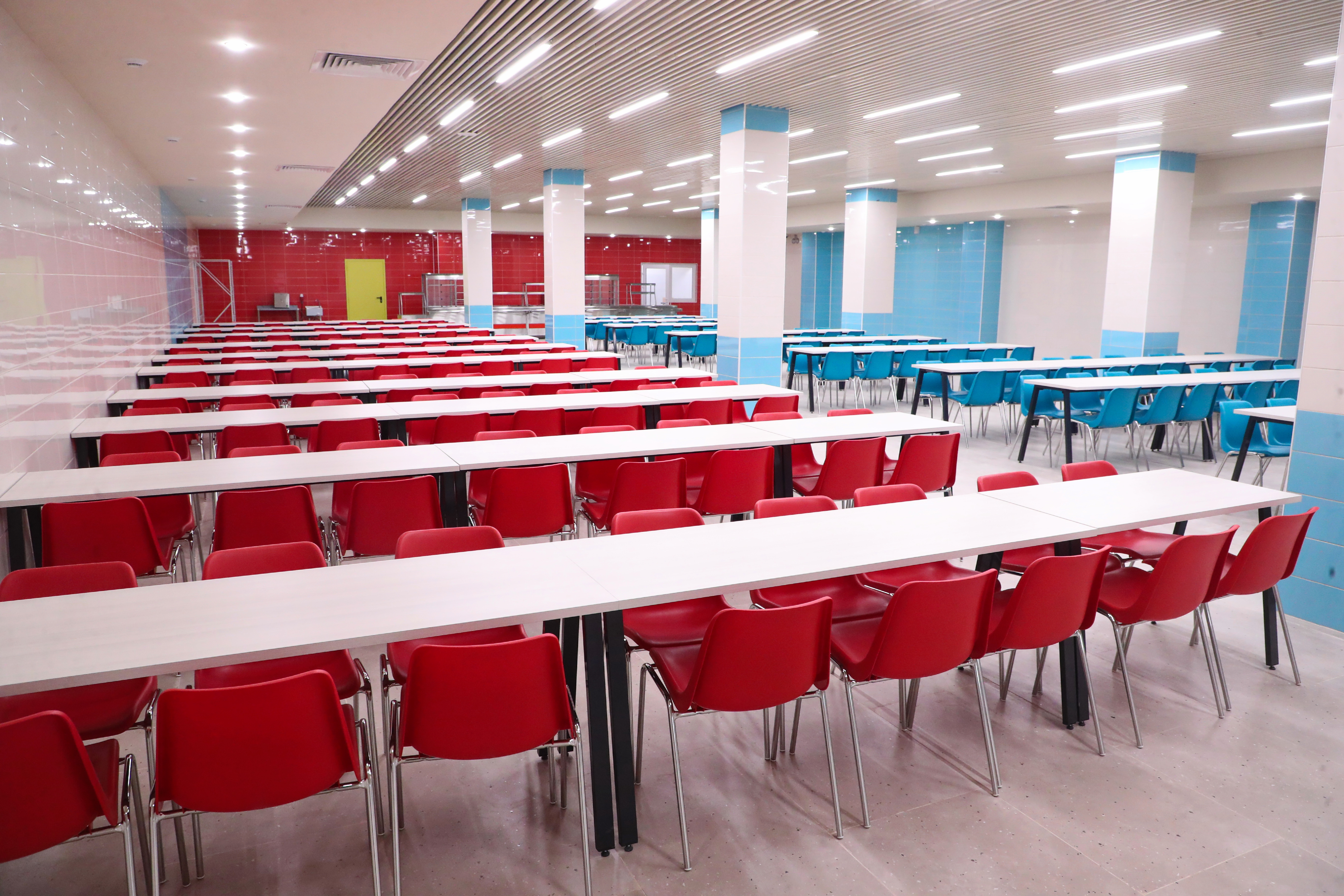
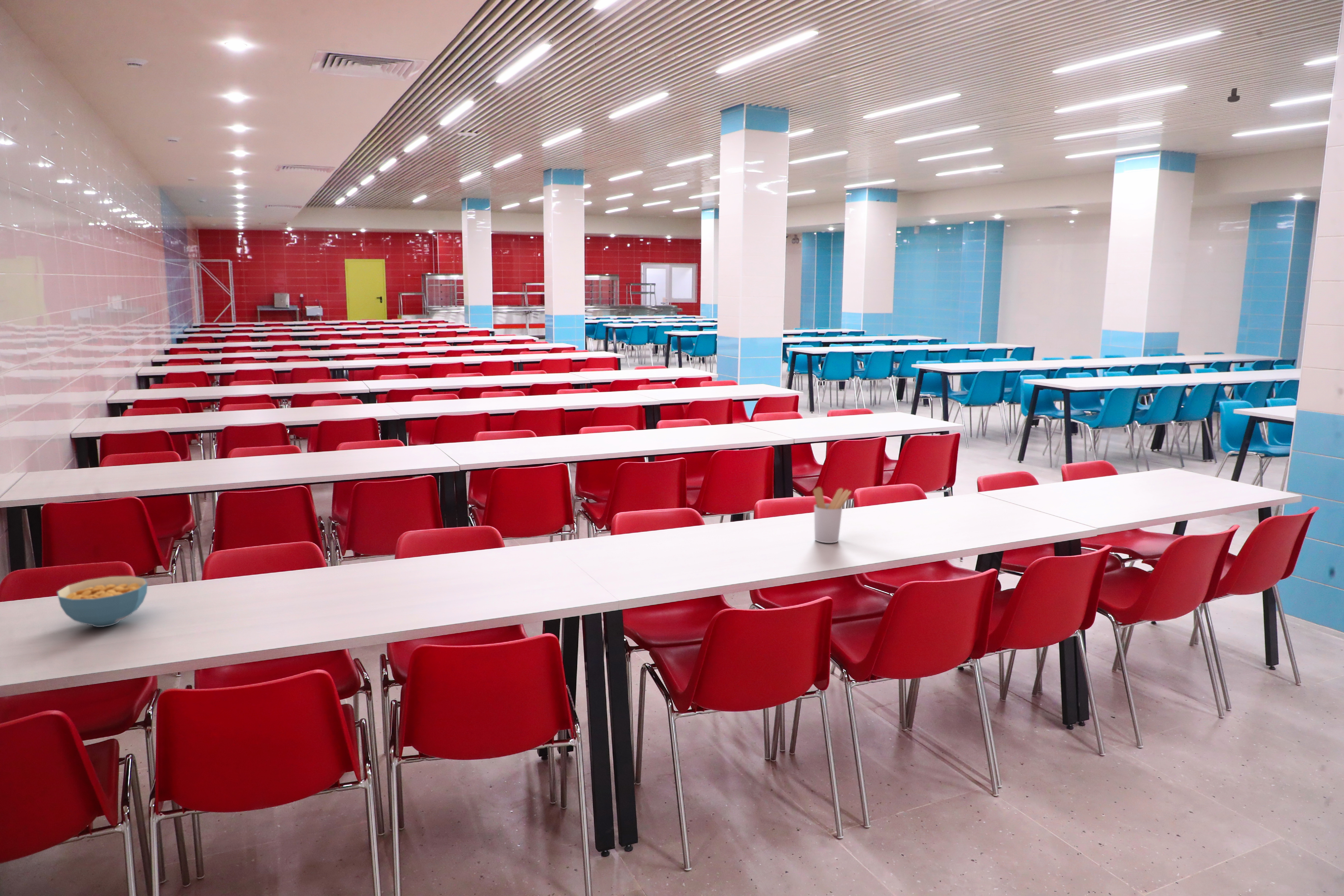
+ cereal bowl (104, 605)
+ utensil holder (832, 514)
+ security camera (1234, 94)
